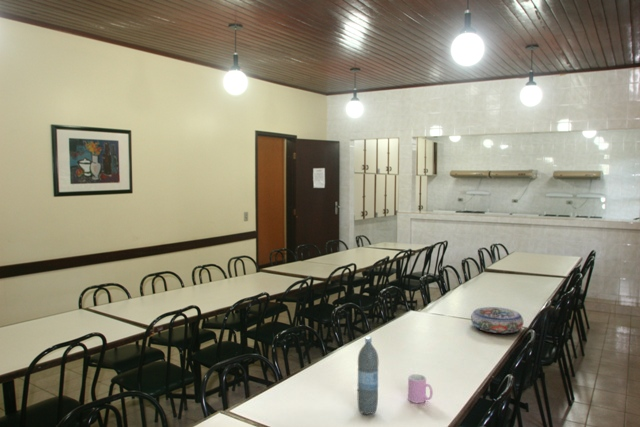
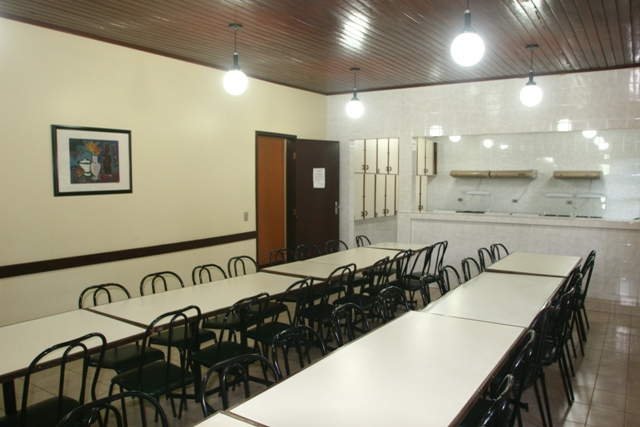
- cup (420, 389)
- water bottle (367, 375)
- bowl (496, 320)
